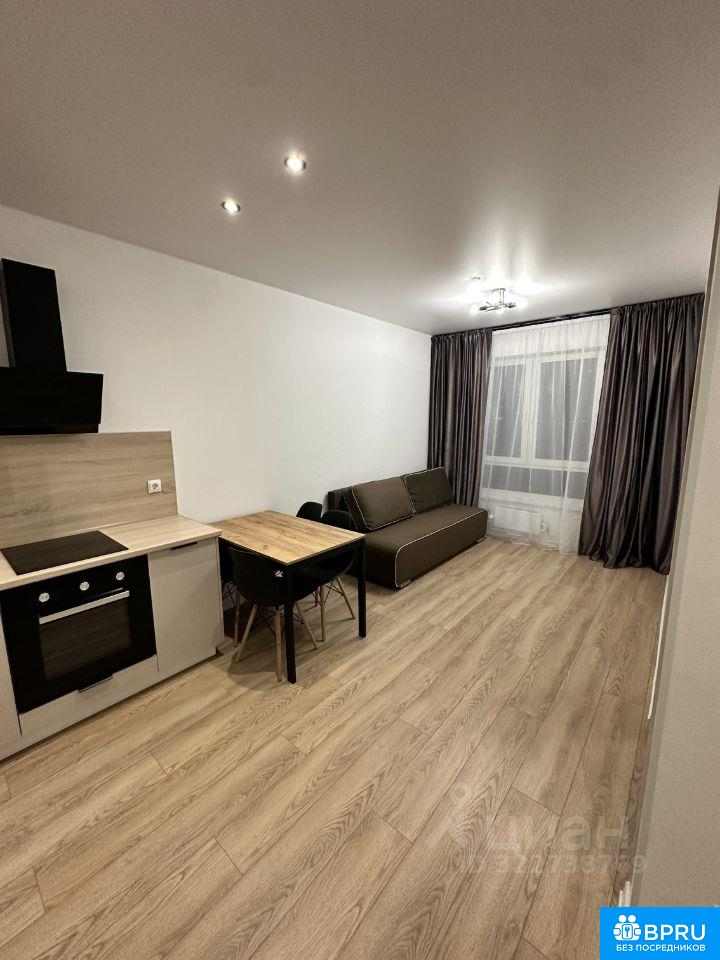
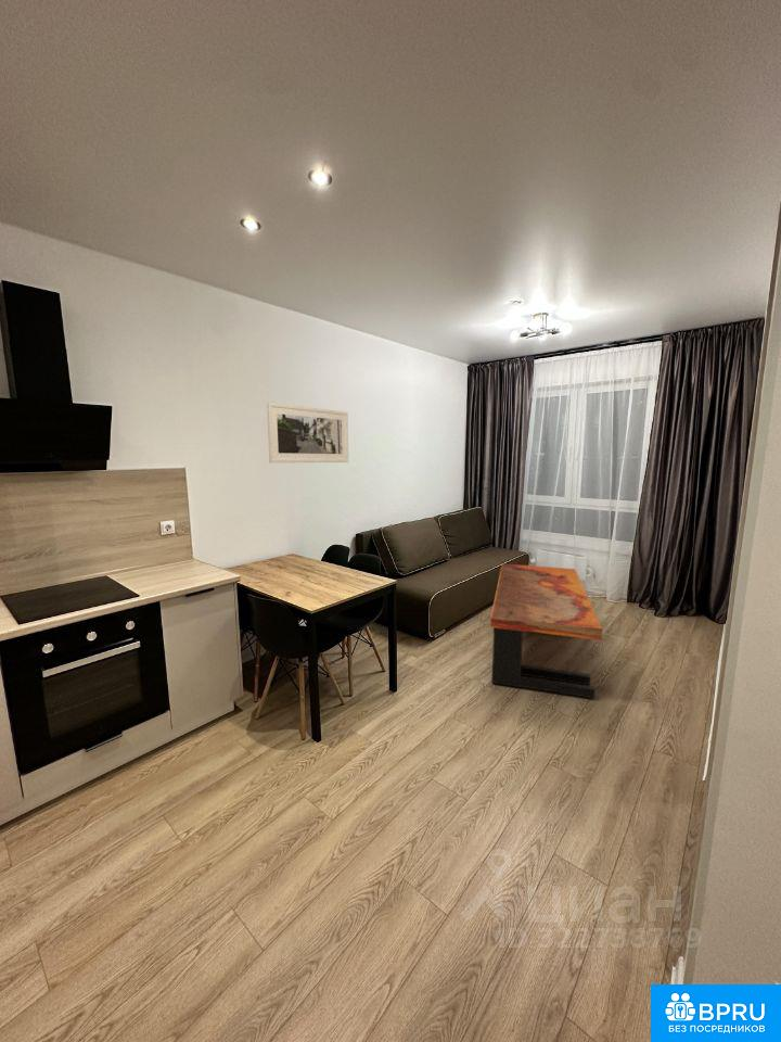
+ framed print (311, 435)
+ coffee table (539, 620)
